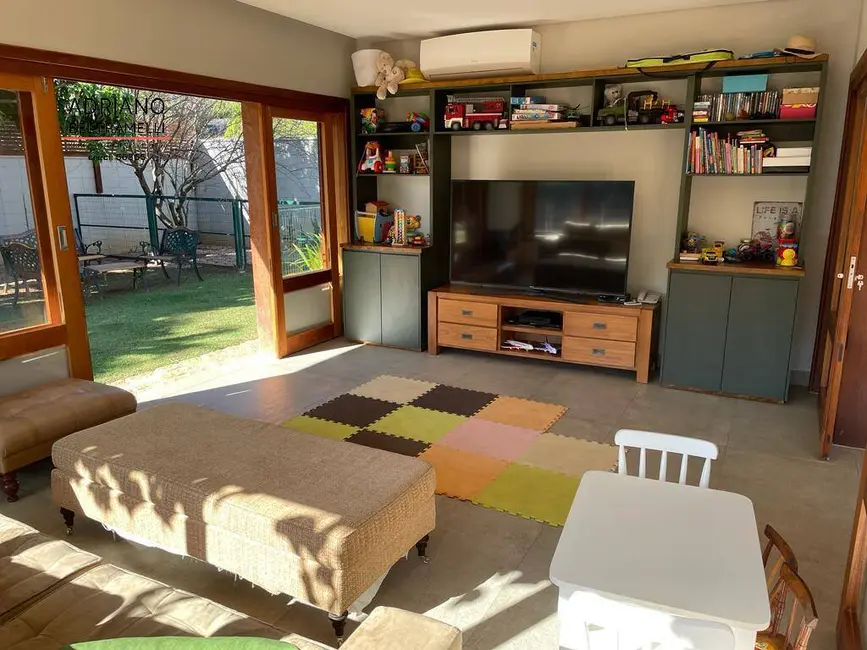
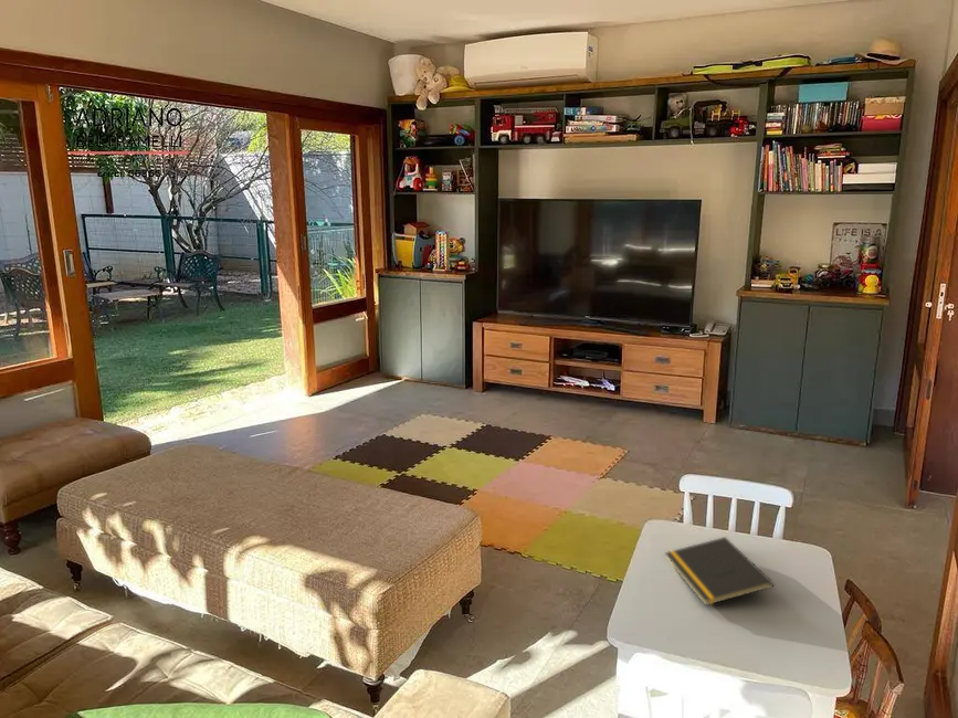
+ notepad (716, 569)
